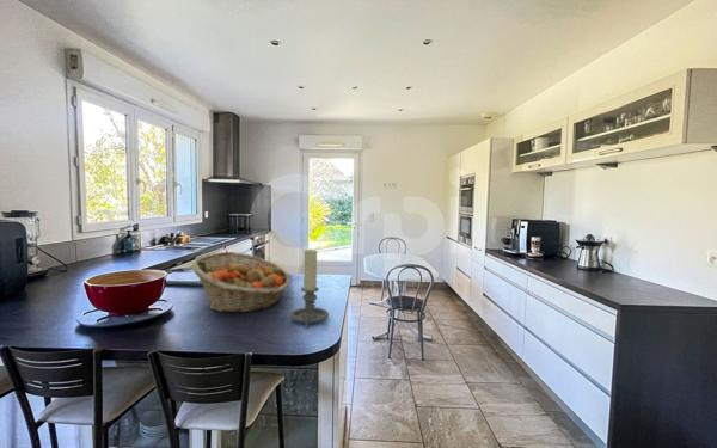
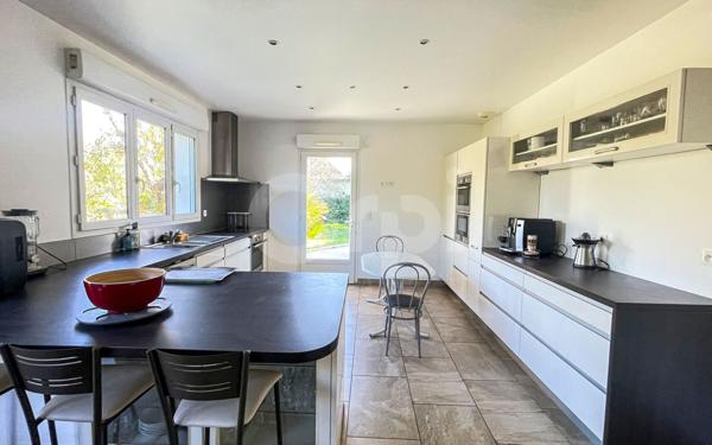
- candle holder (308, 286)
- fruit basket (244, 278)
